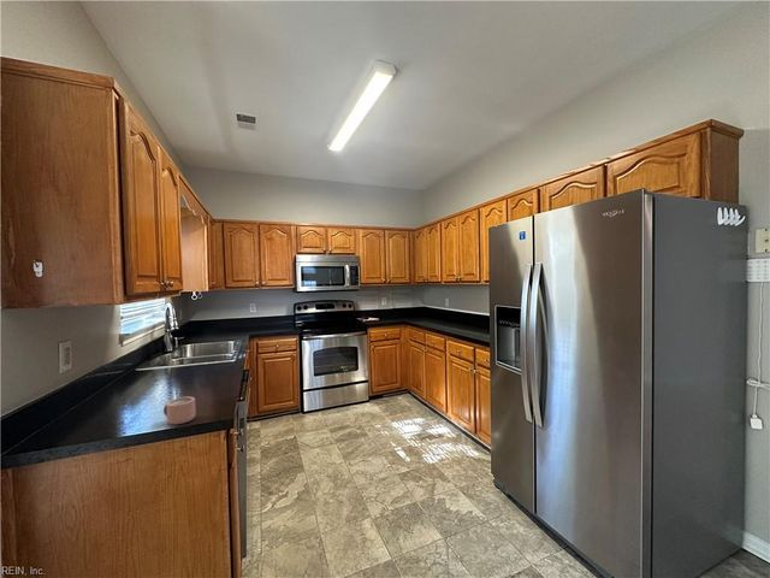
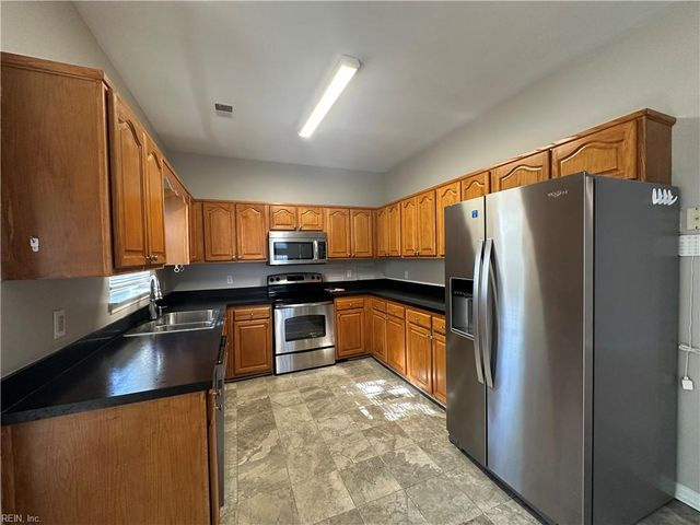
- mug (178, 409)
